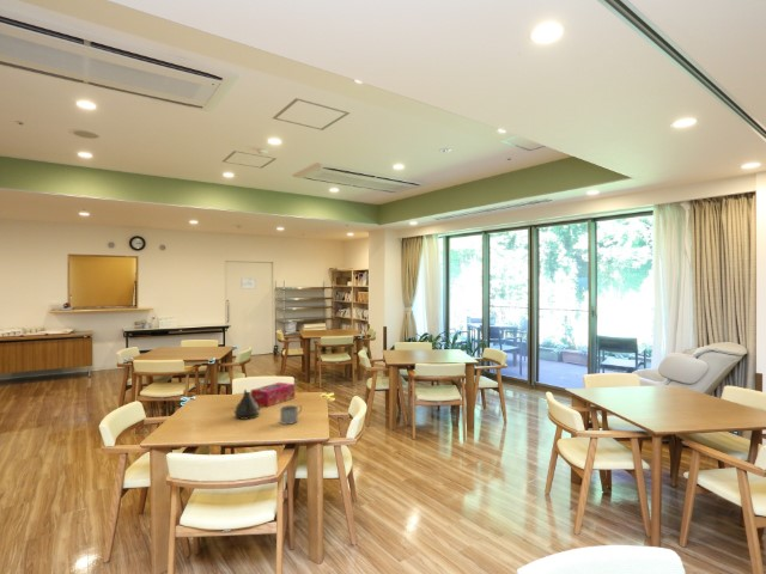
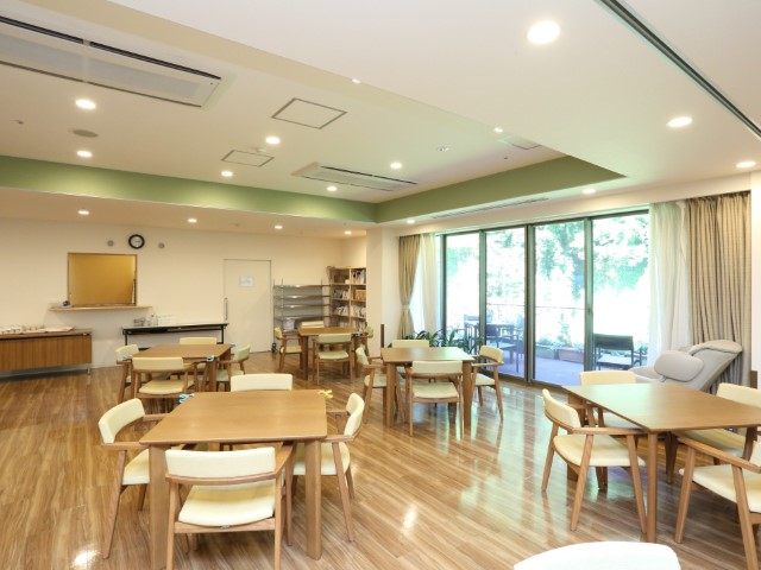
- teapot (247, 403)
- mug (290, 414)
- tissue box (273, 393)
